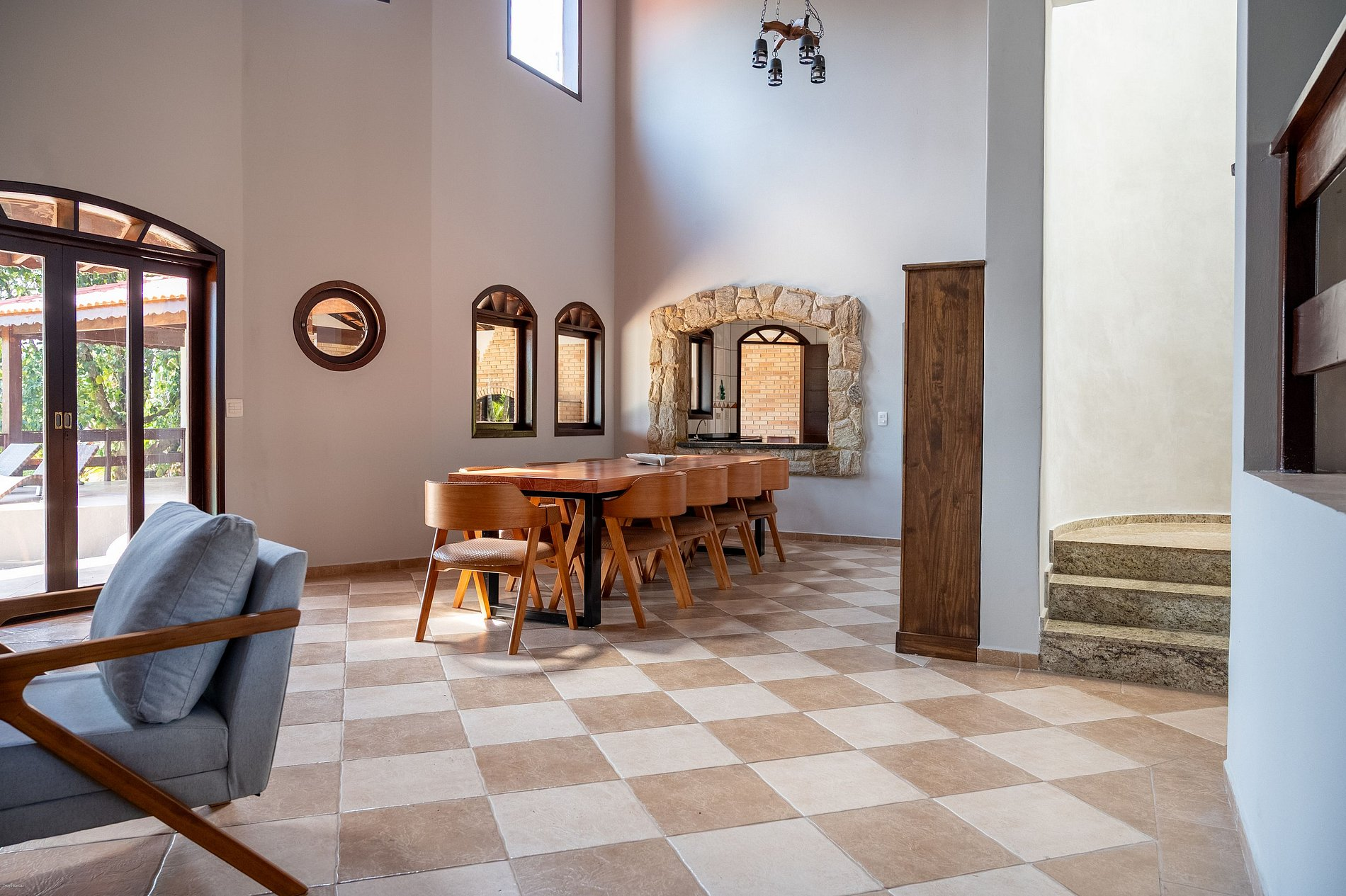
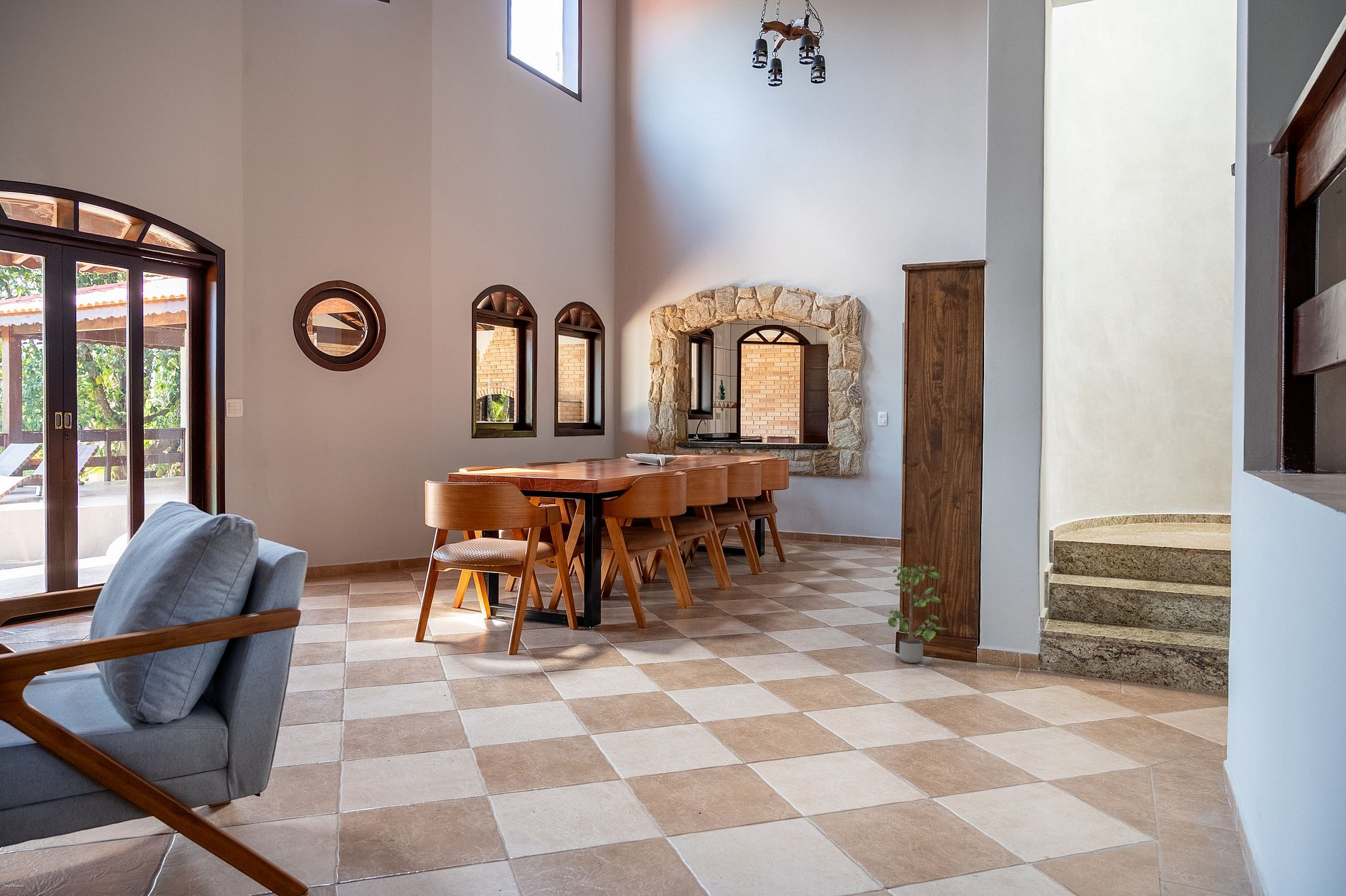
+ potted plant (920, 606)
